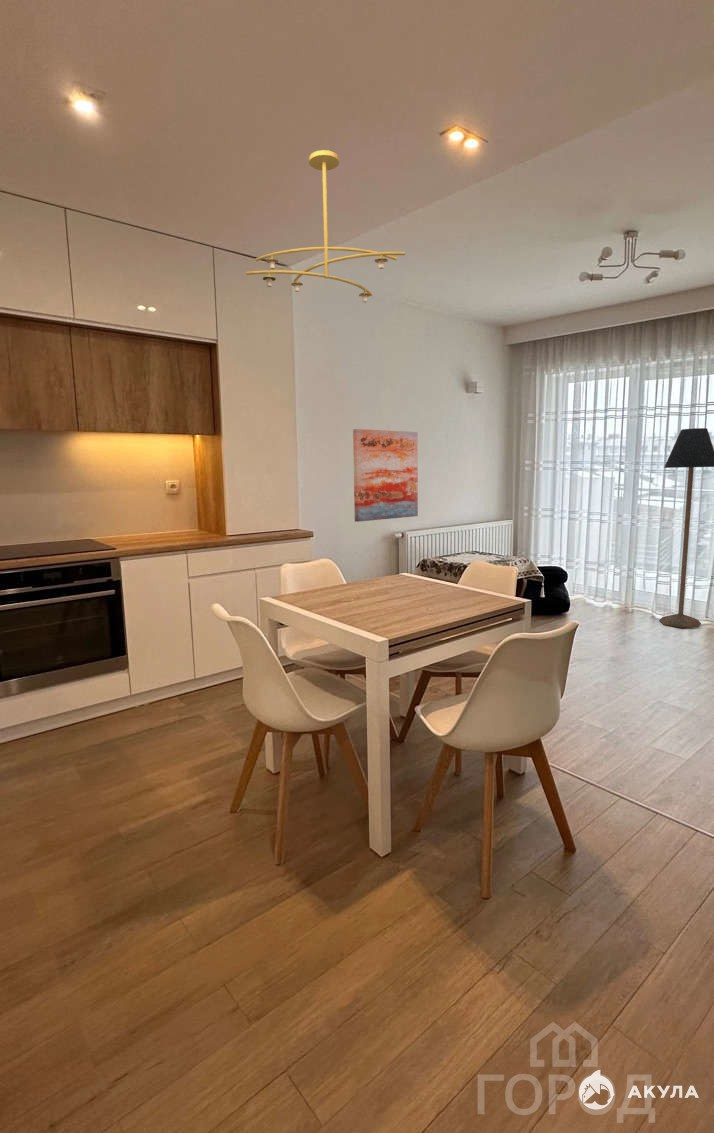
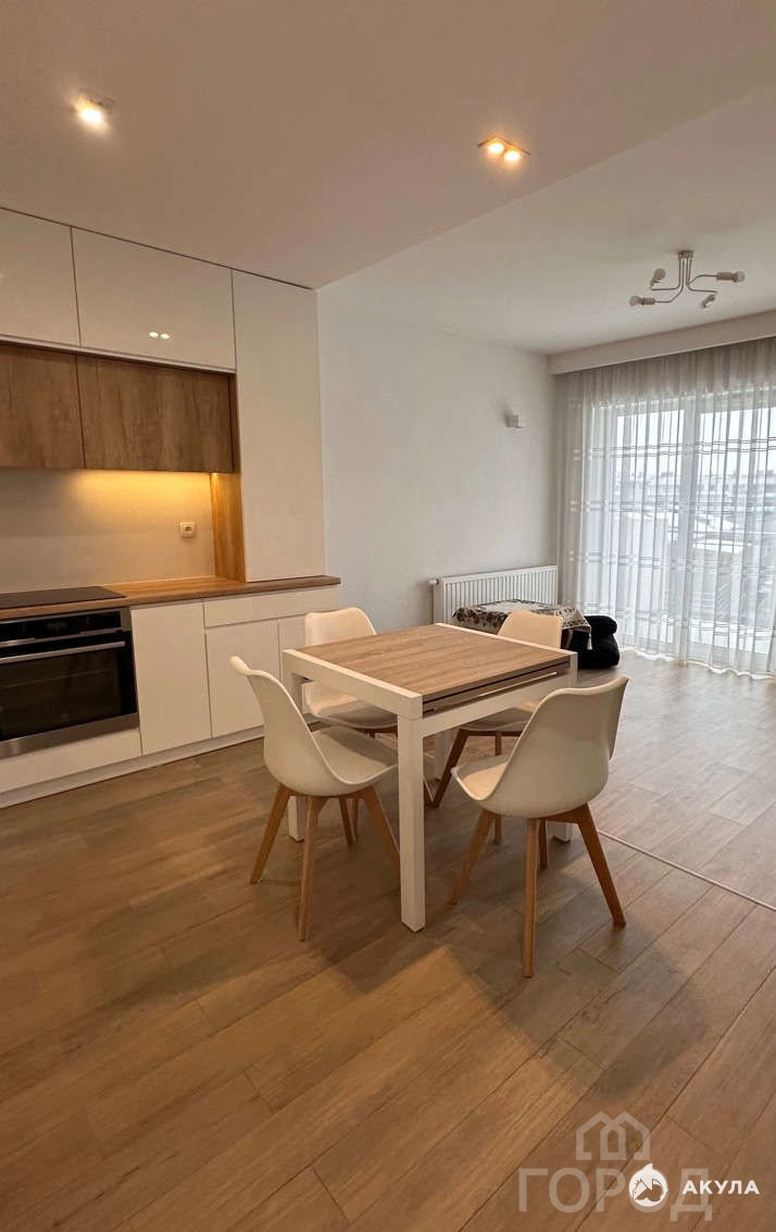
- floor lamp (687, 528)
- ceiling light fixture (324, 233)
- wall art (387, 475)
